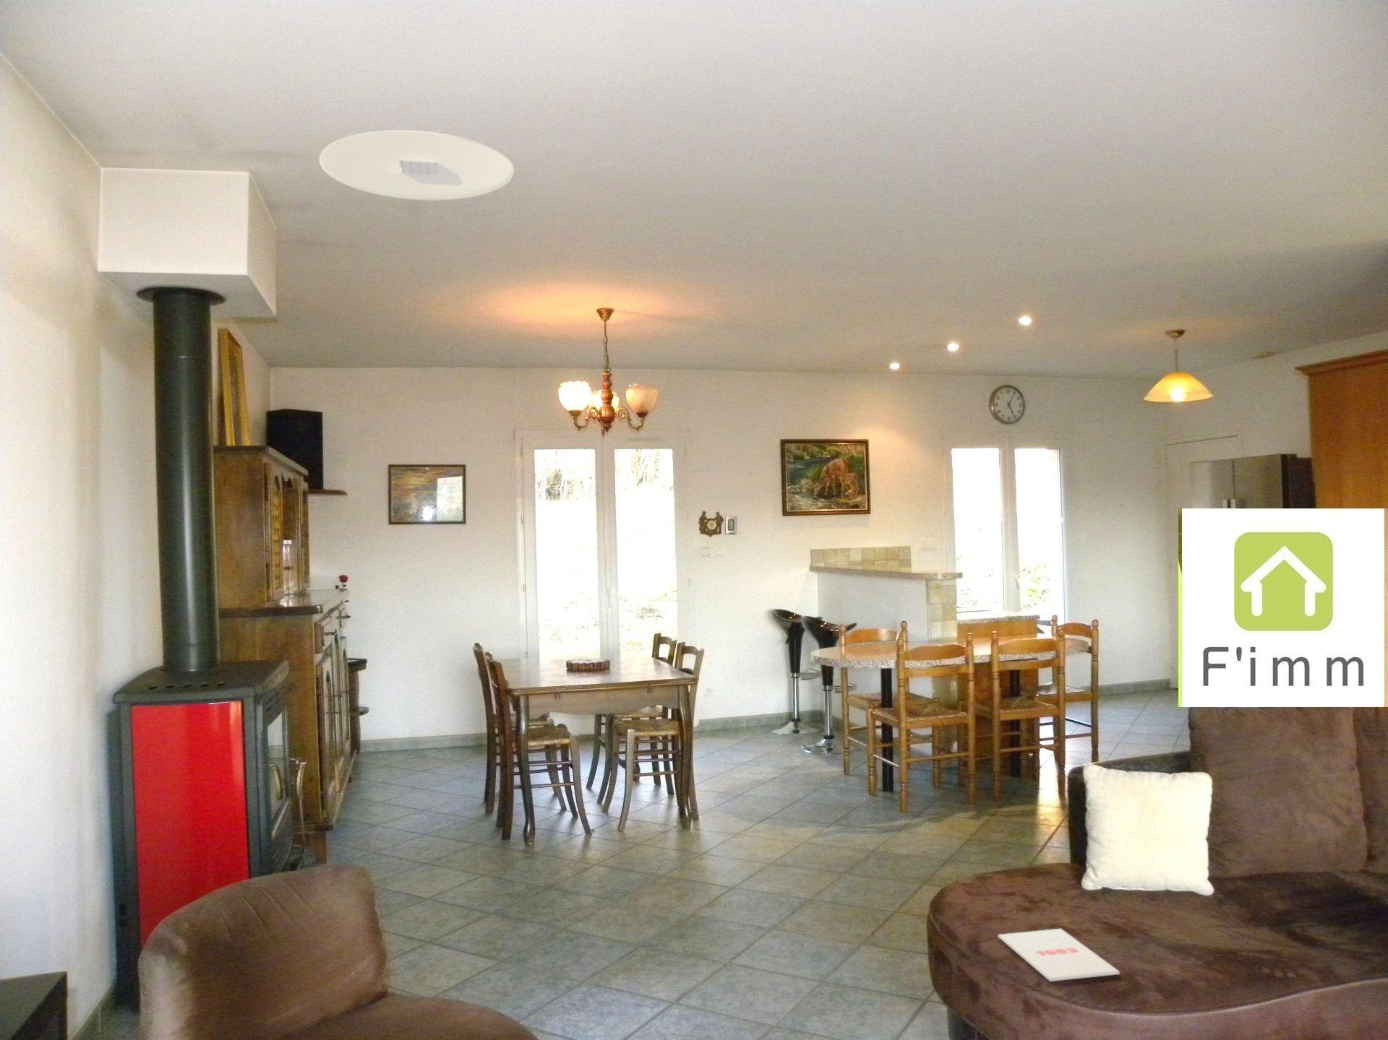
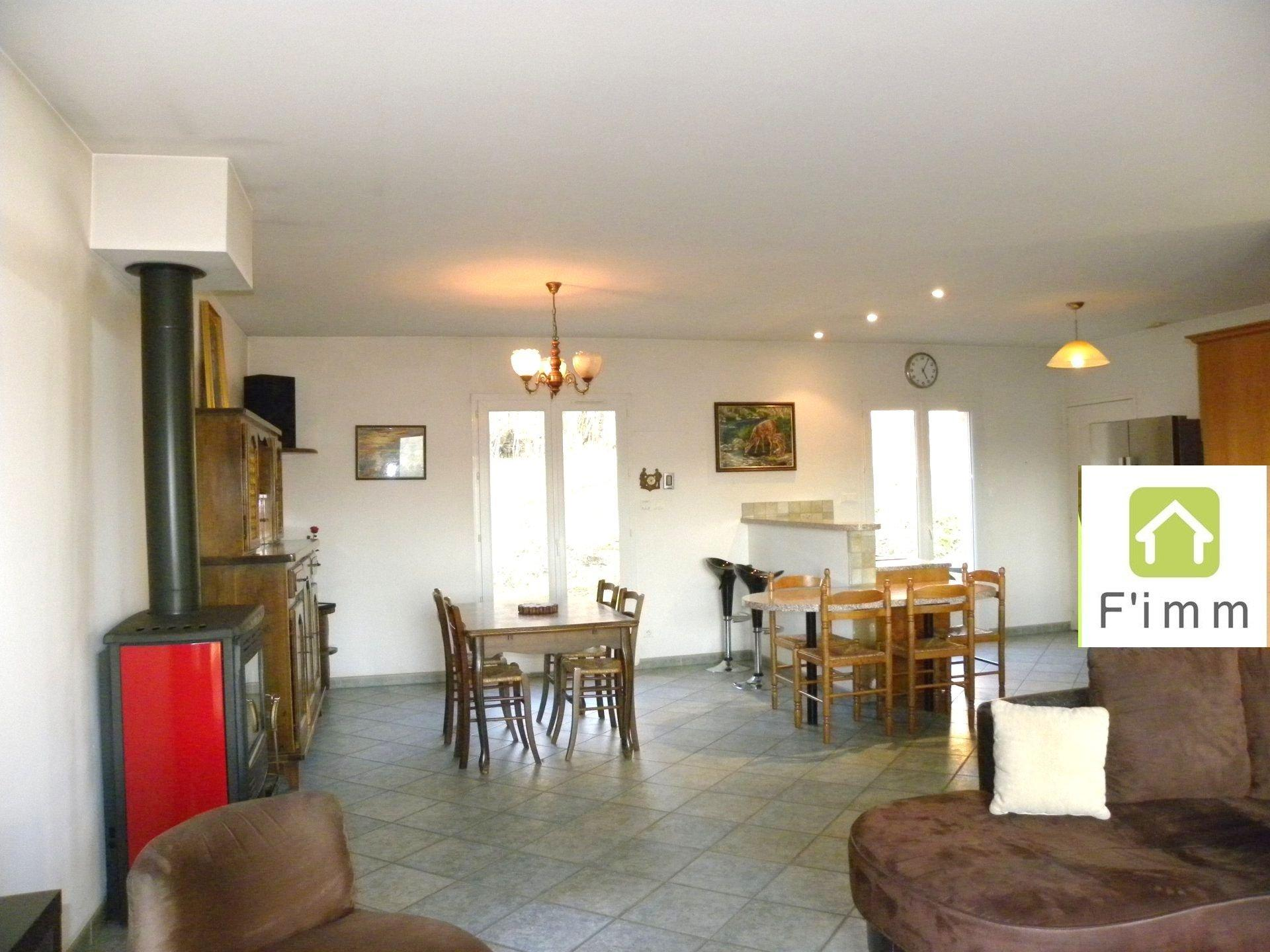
- ceiling light (419, 158)
- magazine (1056, 954)
